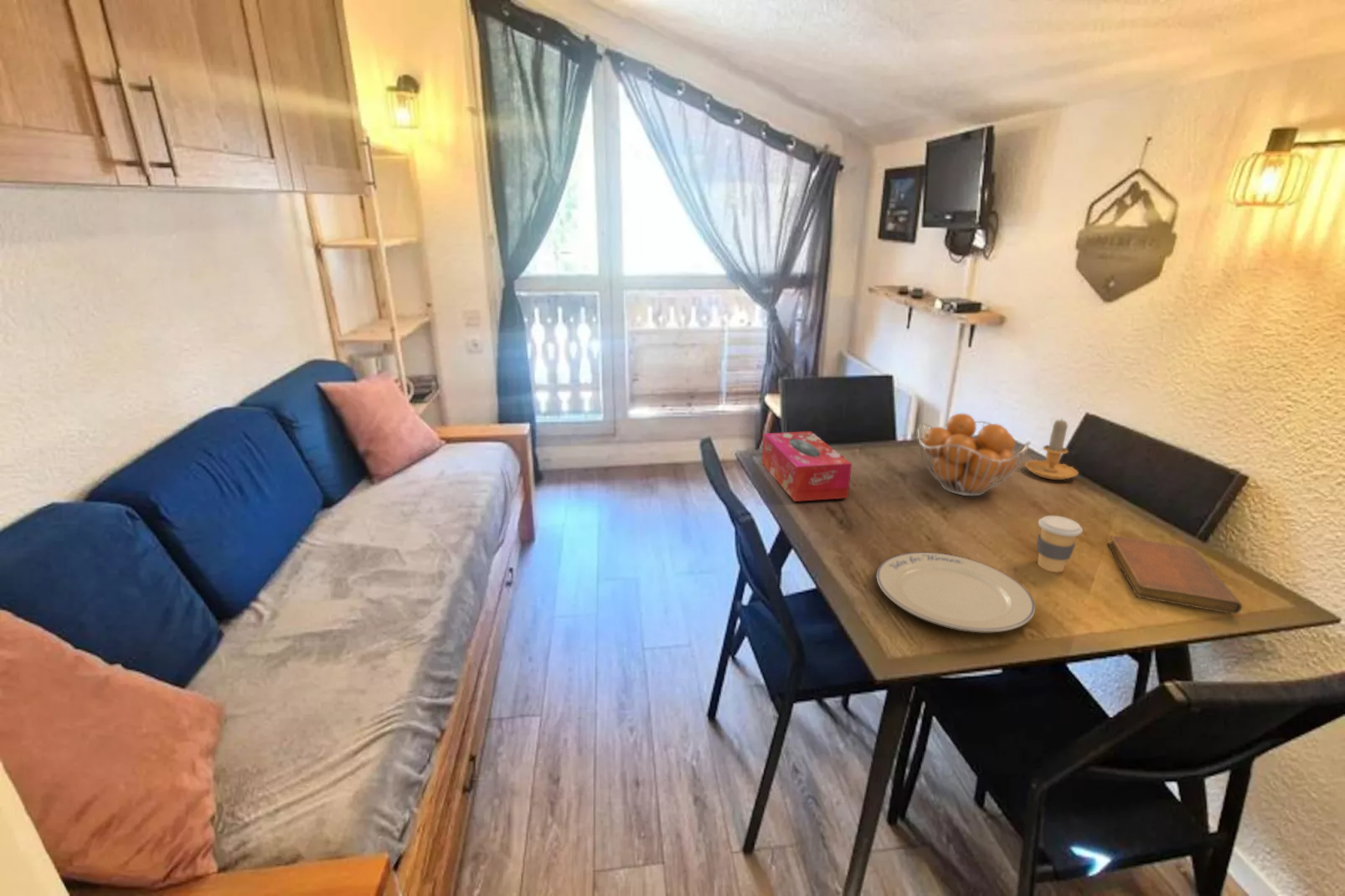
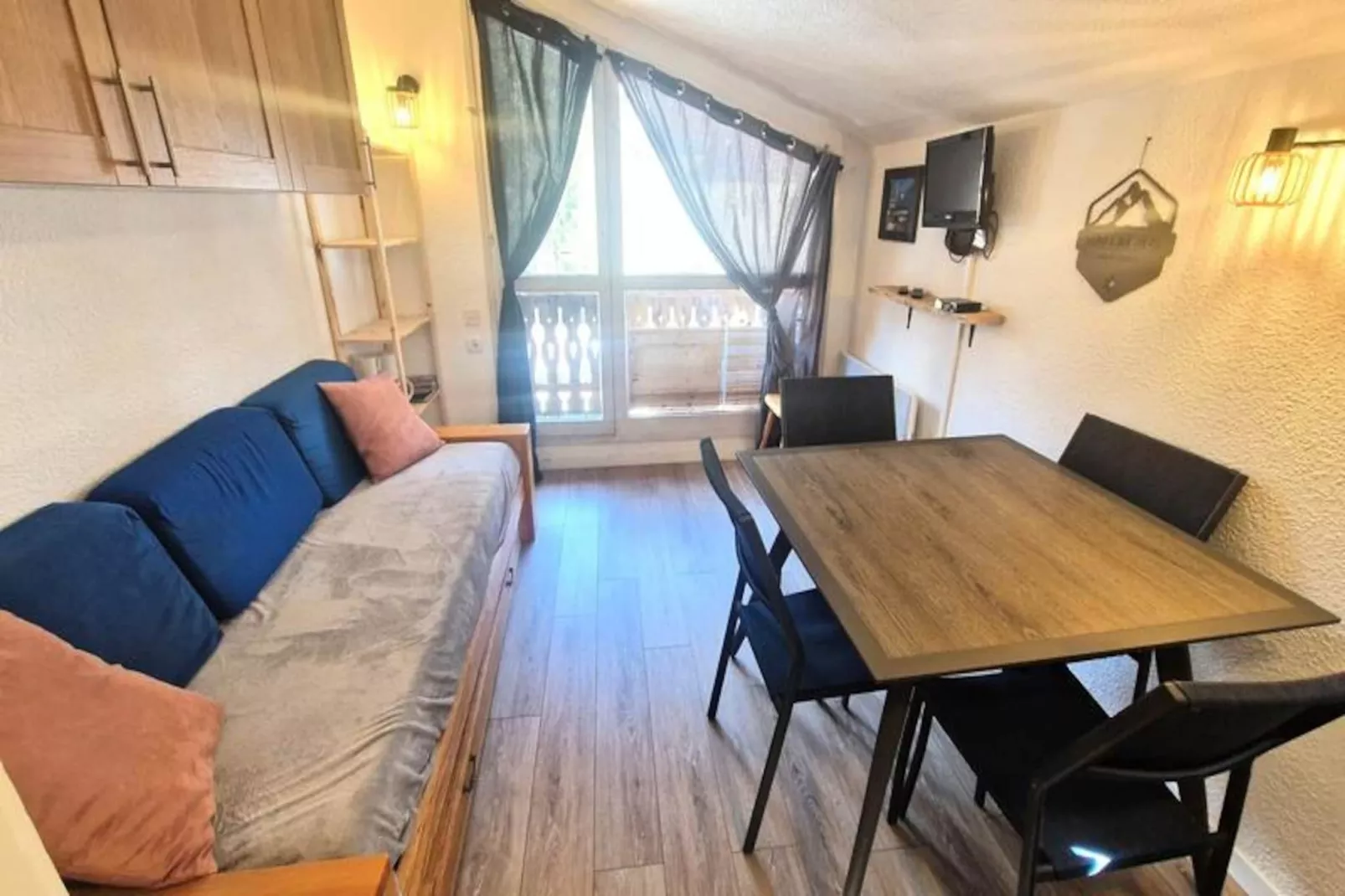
- notebook (1168, 570)
- tissue box (803, 463)
- candle (1054, 445)
- chinaware (951, 591)
- coffee cup (1055, 544)
- fruit basket (968, 454)
